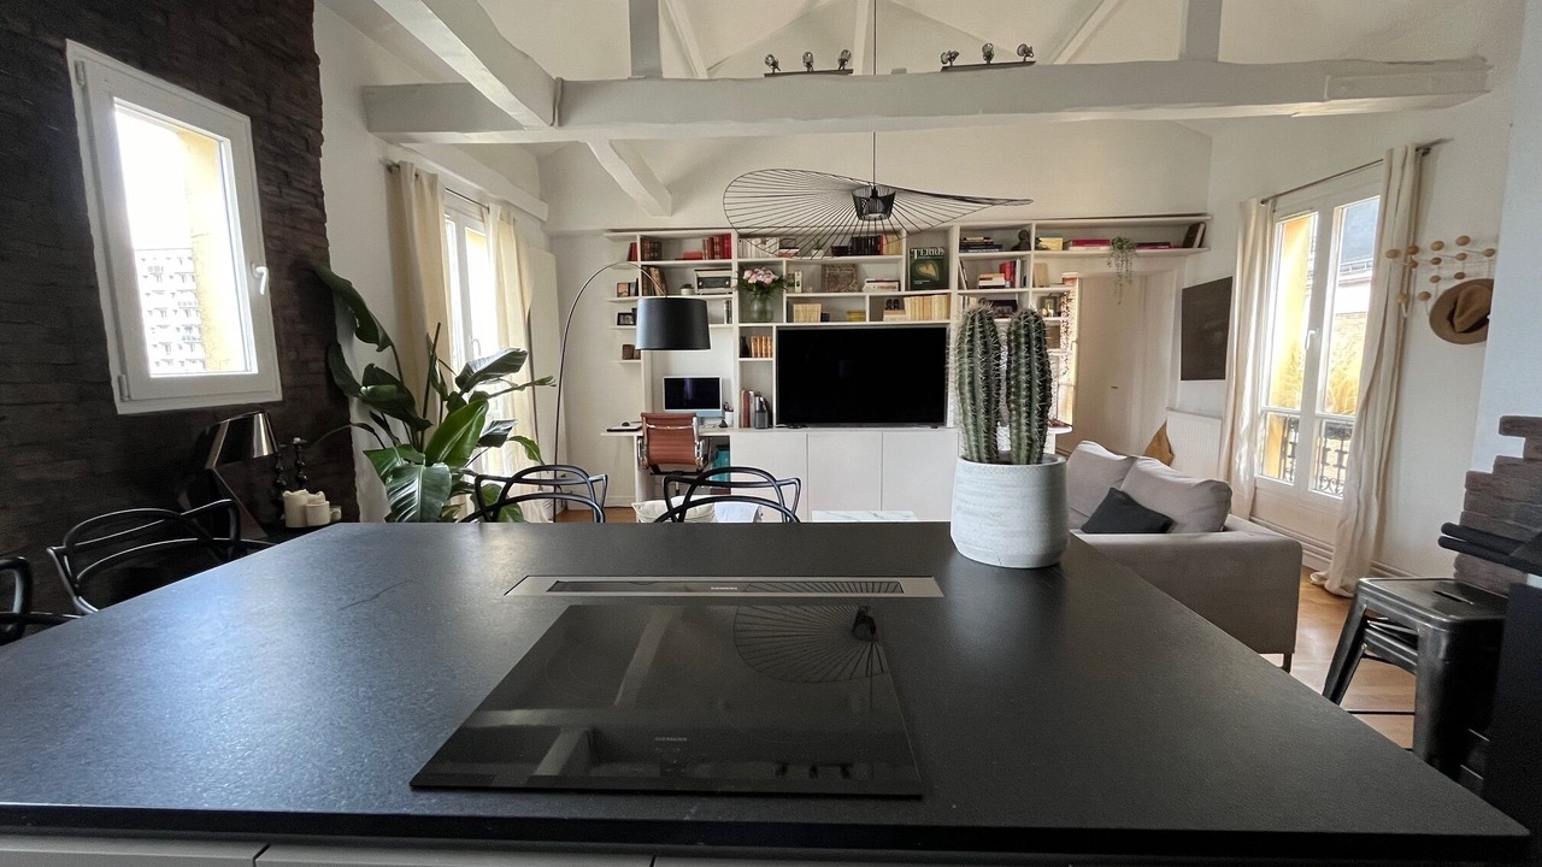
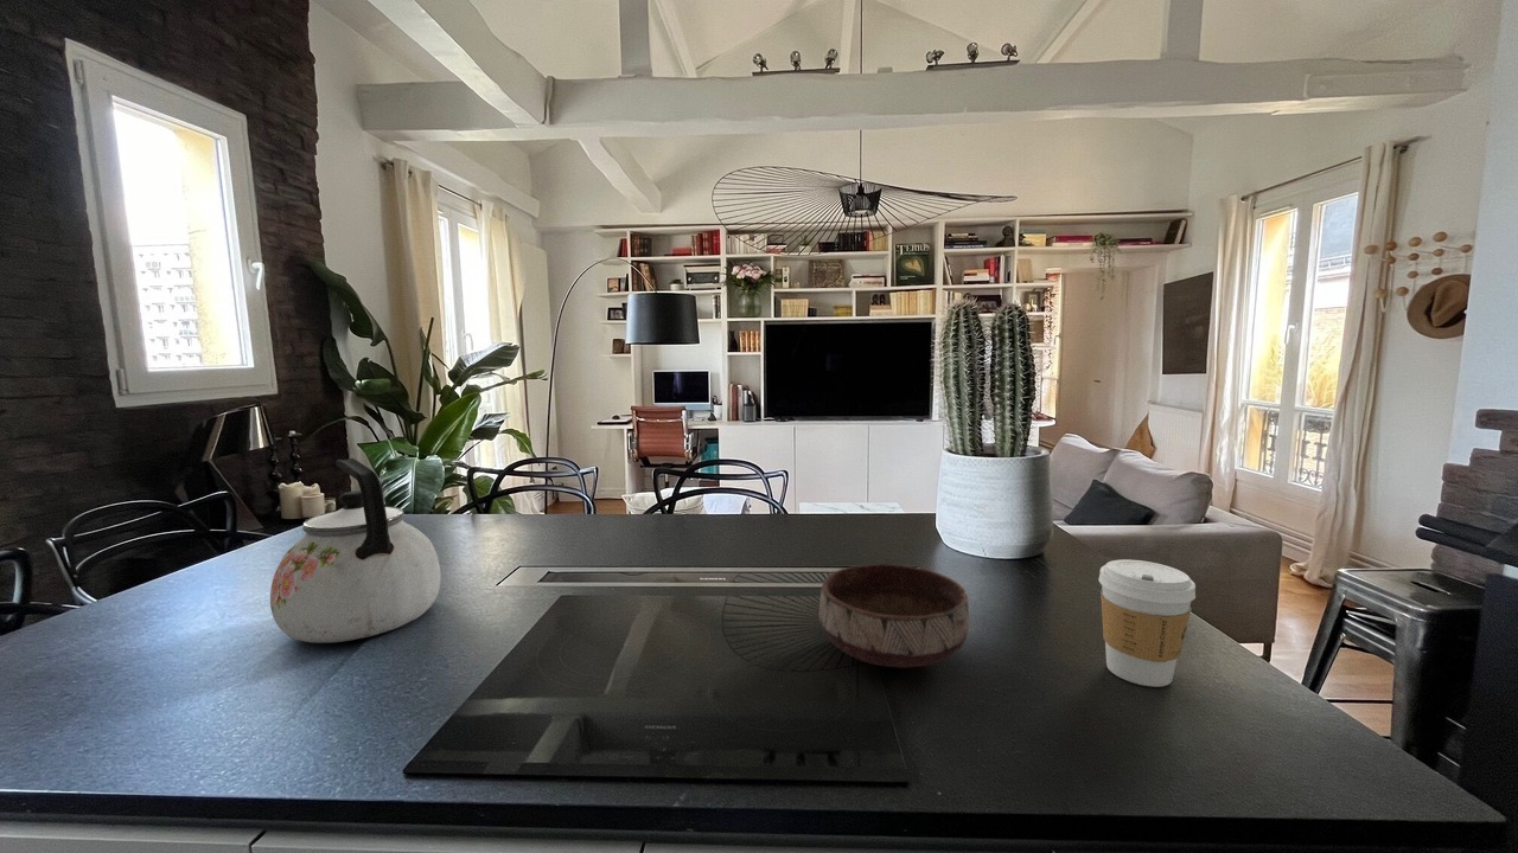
+ coffee cup (1142, 620)
+ bowl (892, 618)
+ kettle (356, 541)
